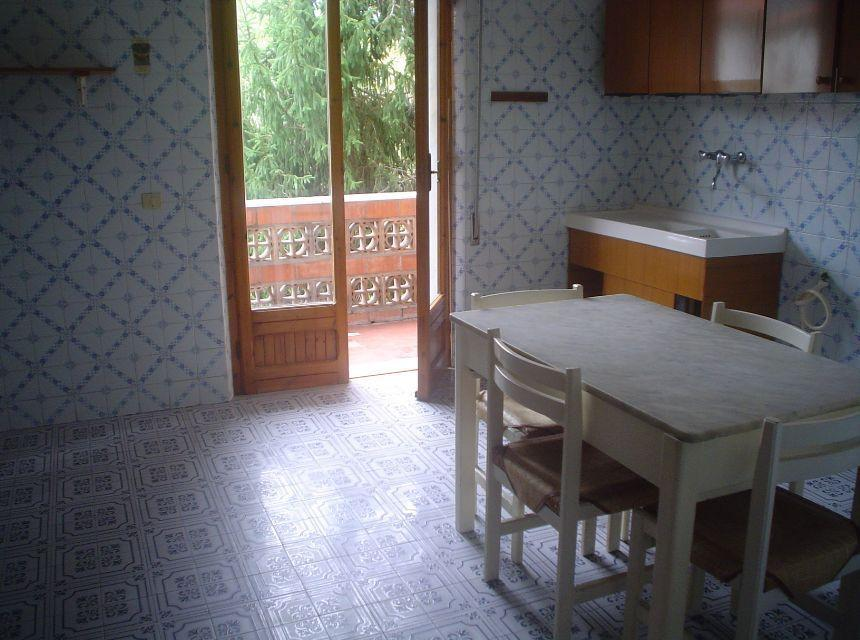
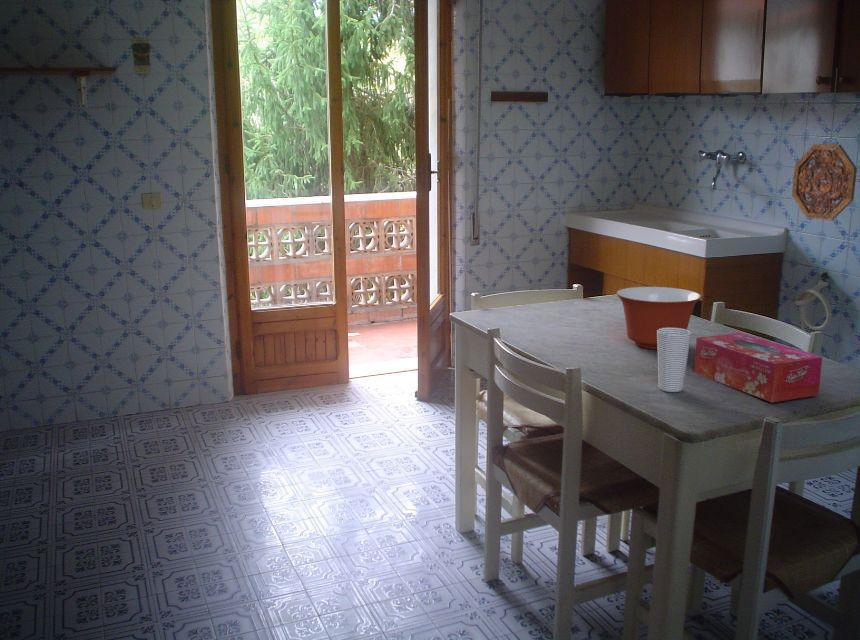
+ decorative platter (823, 182)
+ mixing bowl (656, 319)
+ cup (672, 360)
+ tissue box (755, 365)
